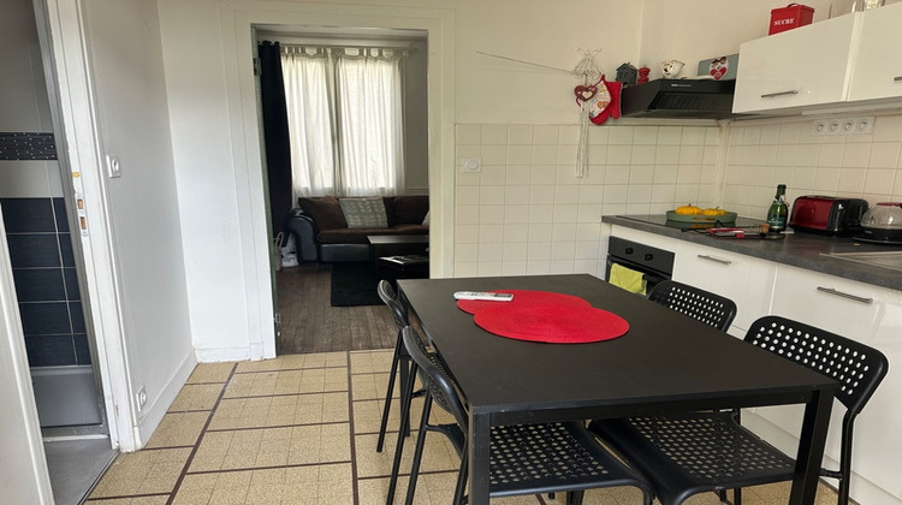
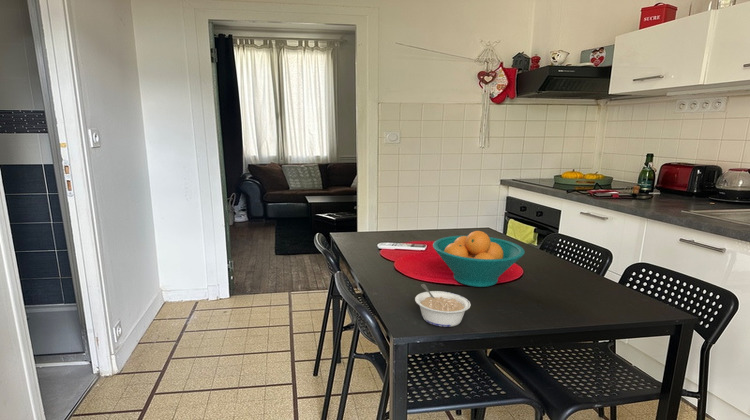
+ fruit bowl (476, 255)
+ legume (440, 307)
